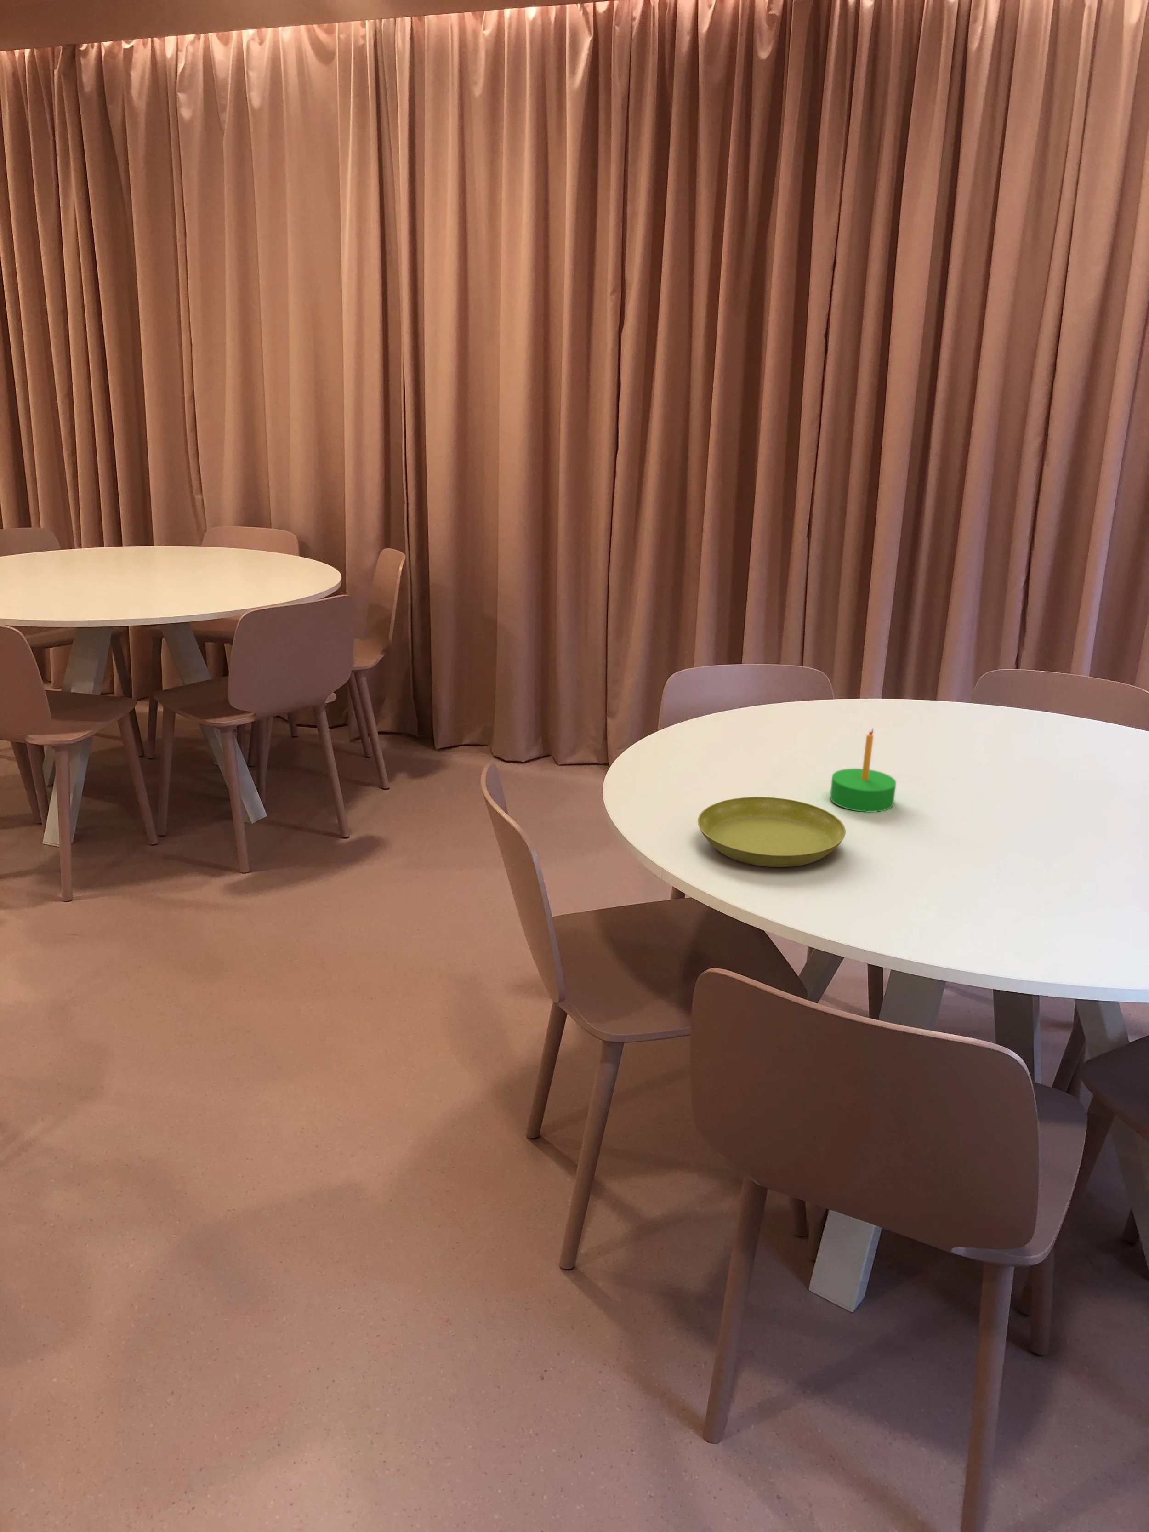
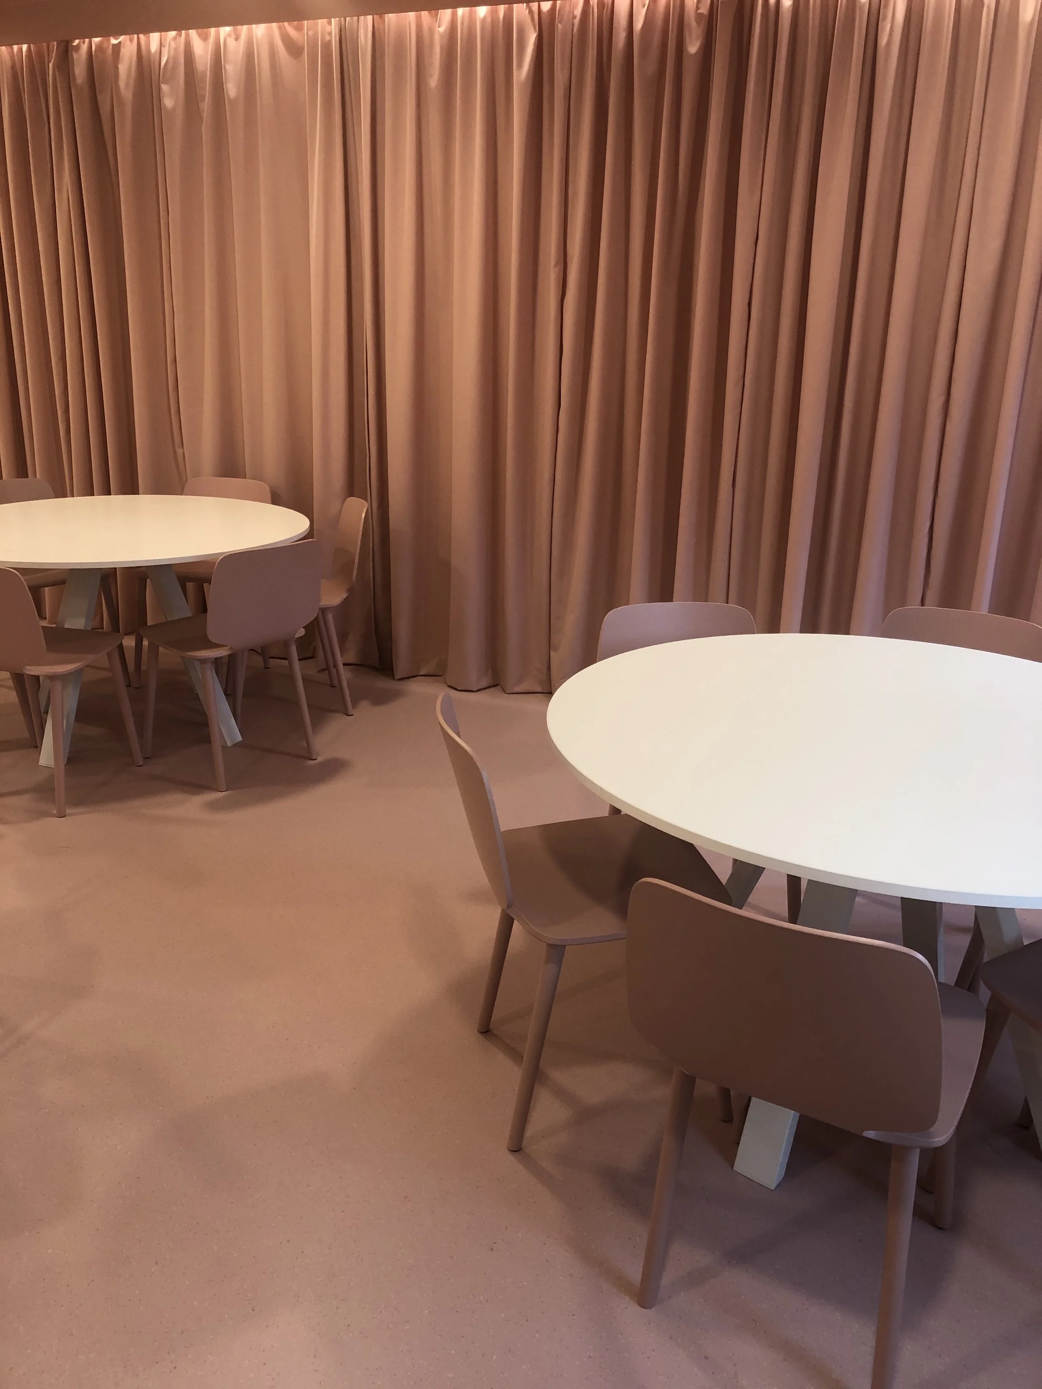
- candle (865, 764)
- saucer (770, 834)
